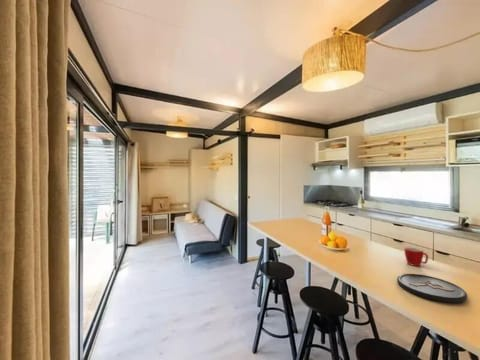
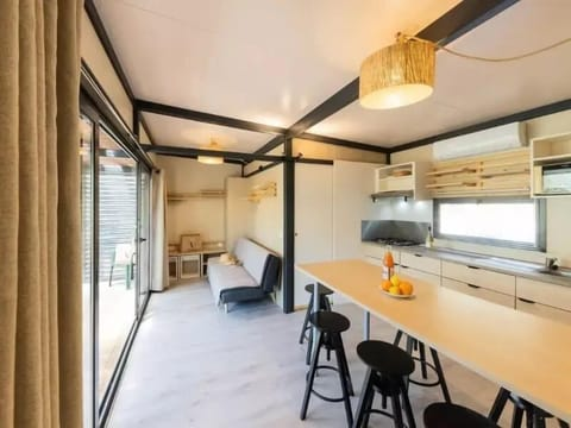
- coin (429, 286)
- mug (416, 257)
